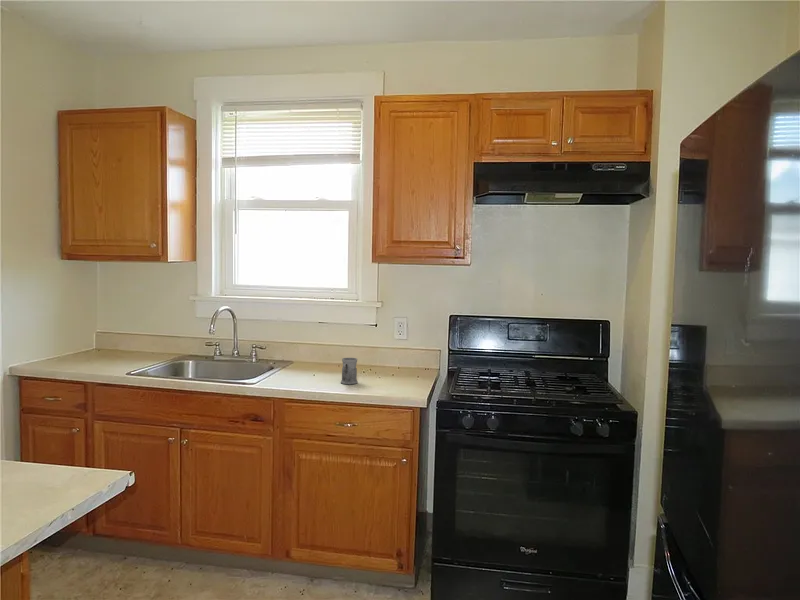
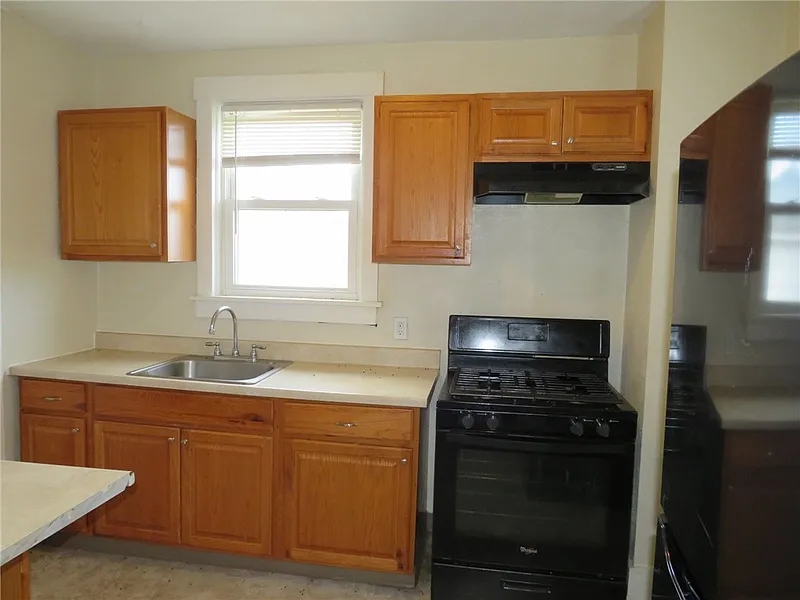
- mug (347, 371)
